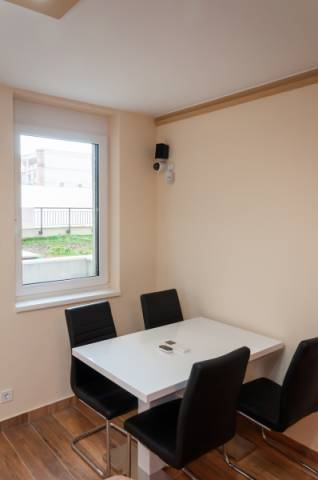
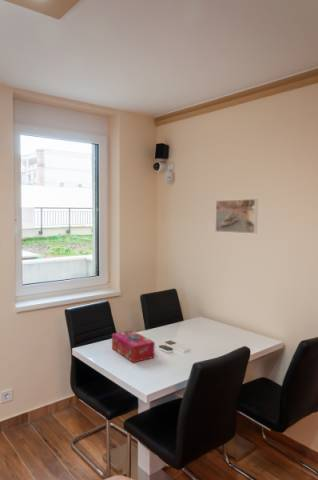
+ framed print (235, 216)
+ tissue box (132, 345)
